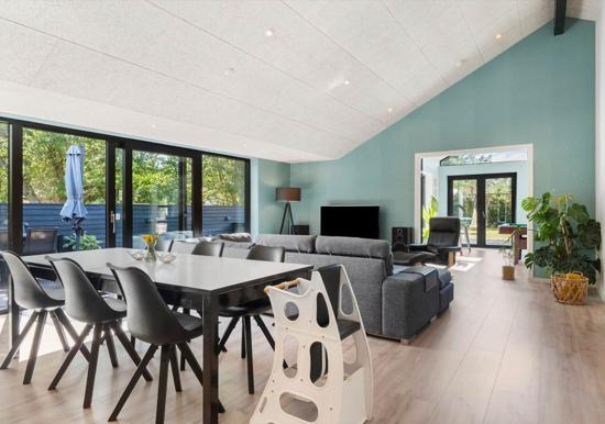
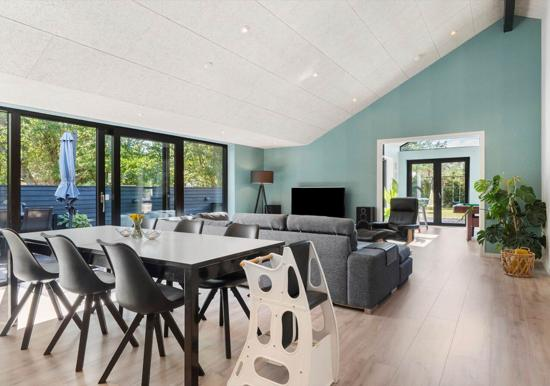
- house plant (510, 260)
